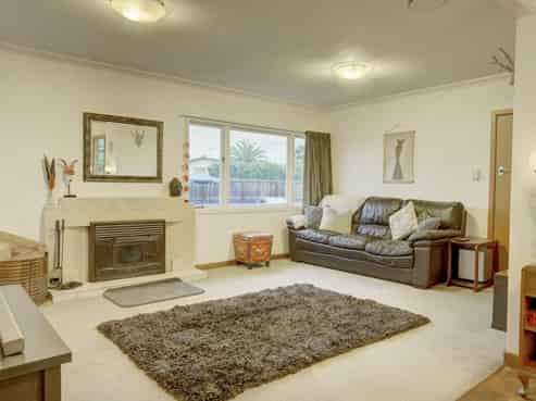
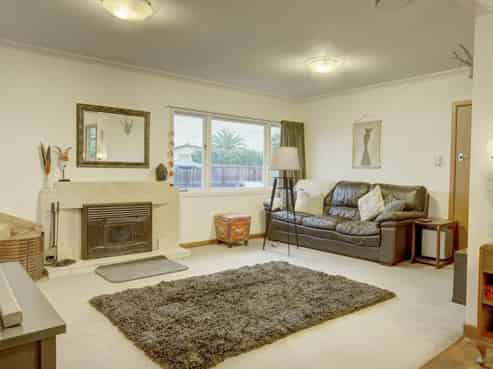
+ floor lamp (283, 199)
